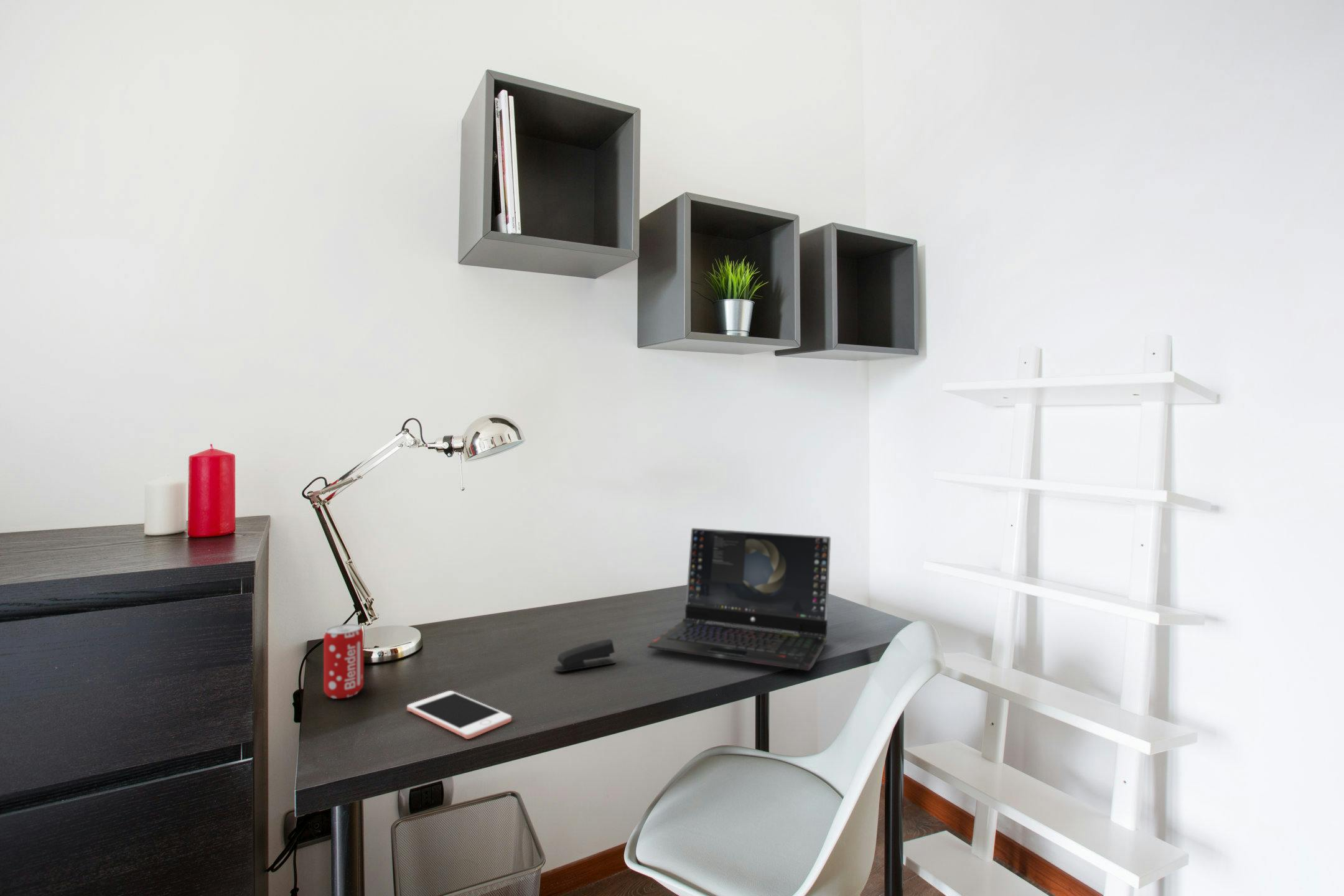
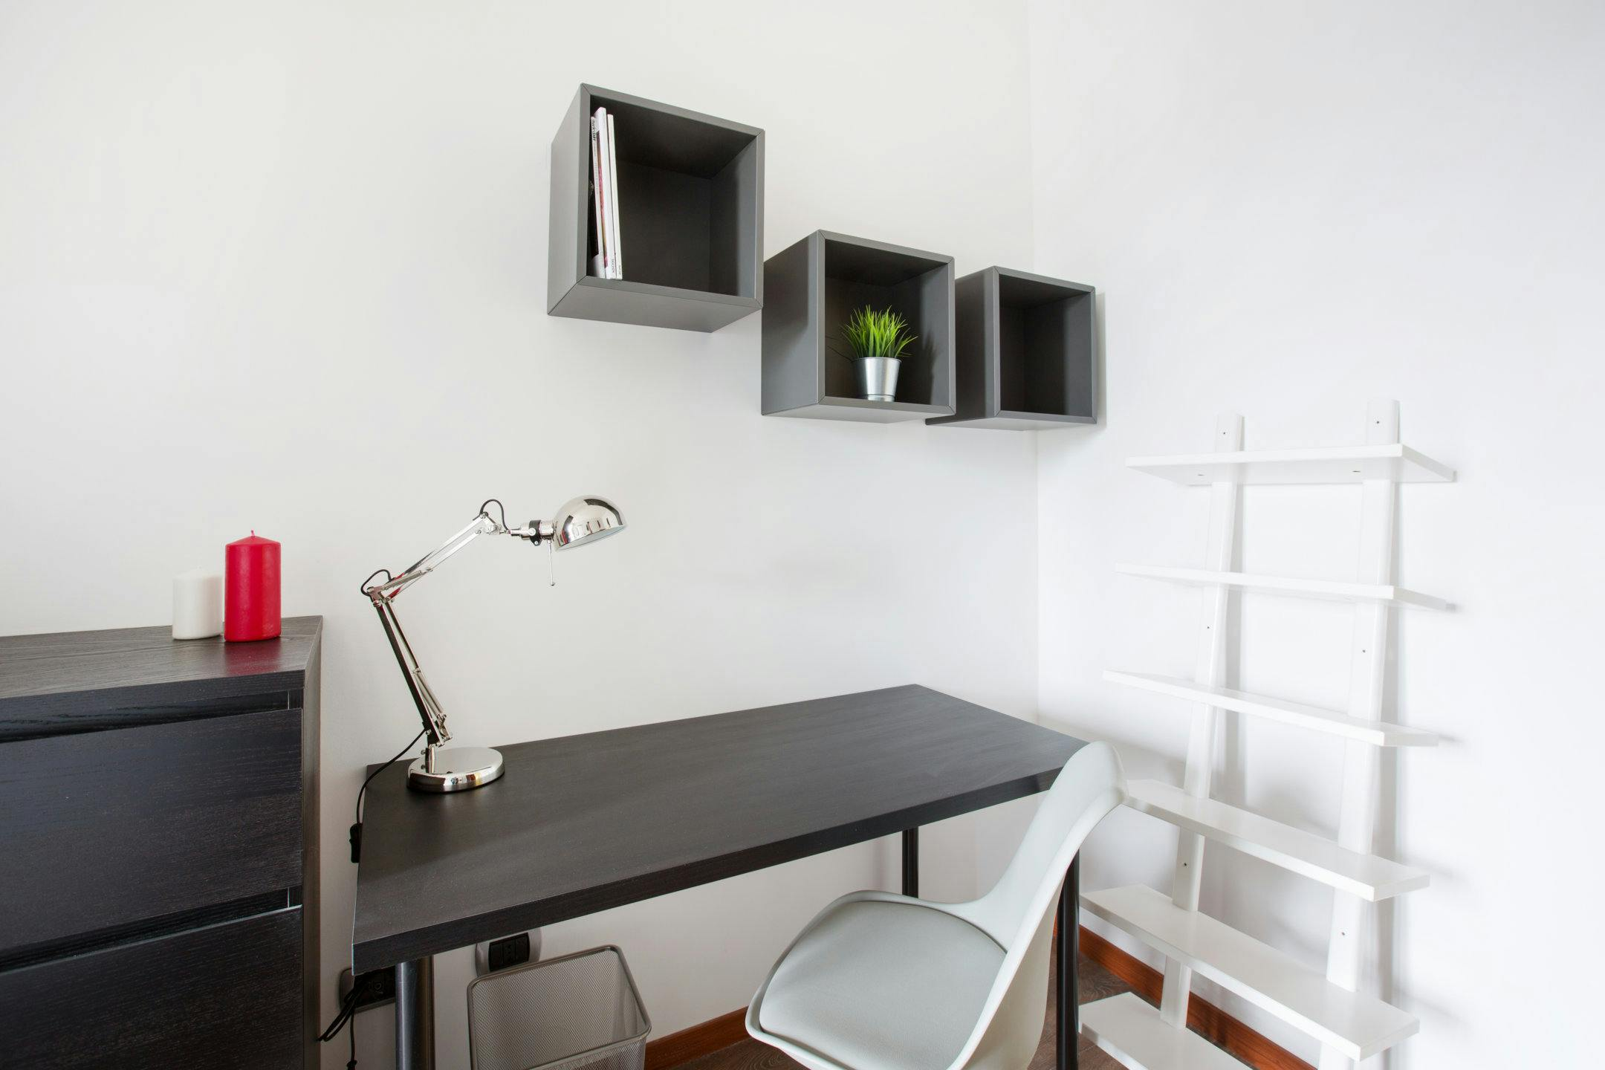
- laptop computer (742, 592)
- cell phone (458, 712)
- stapler (585, 654)
- beverage can (343, 661)
